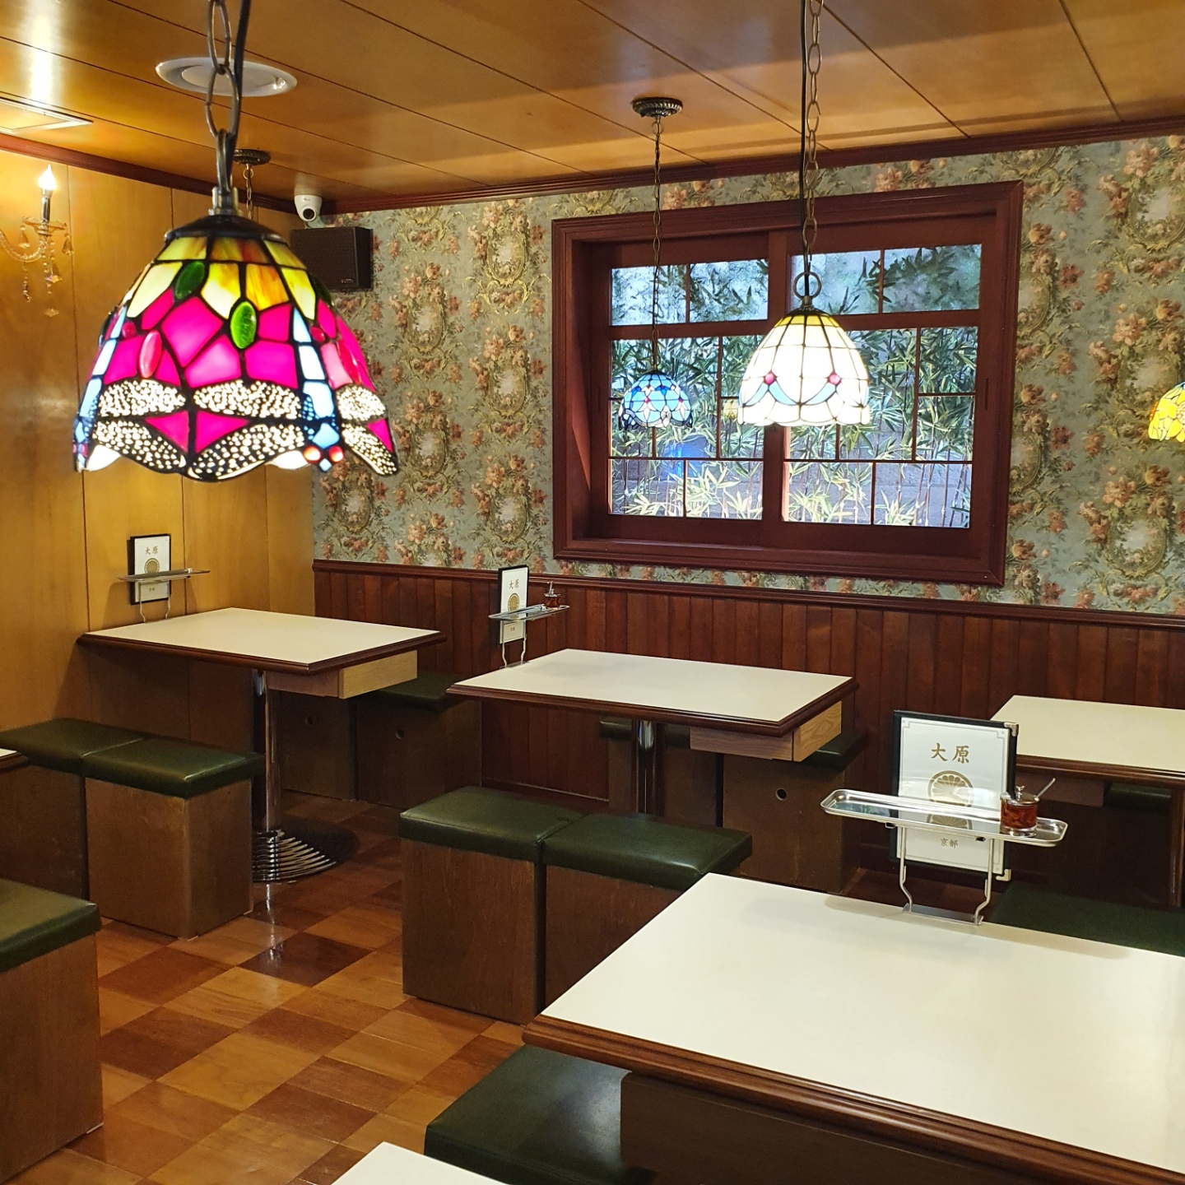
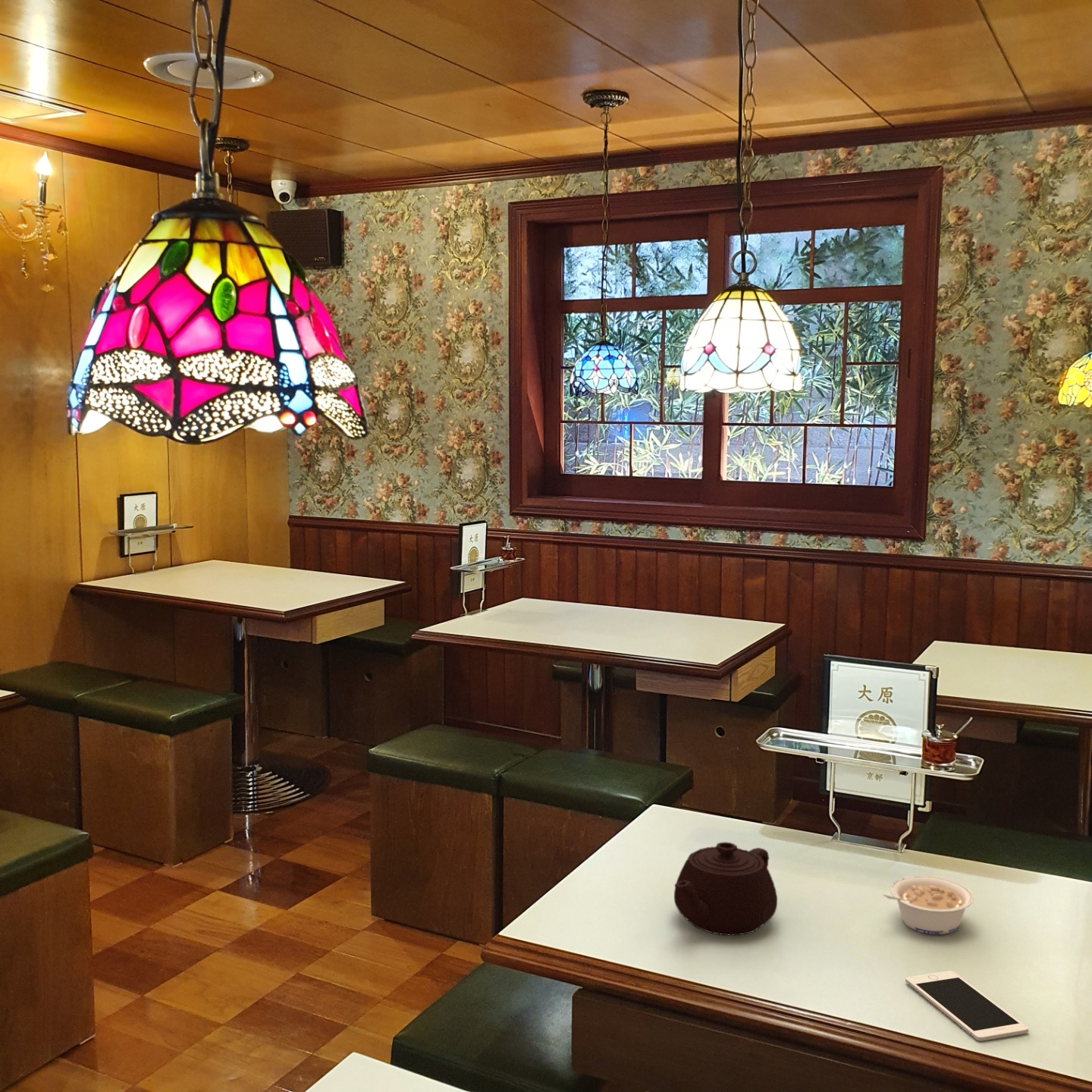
+ cell phone (964, 1003)
+ teapot (722, 884)
+ legume (930, 905)
